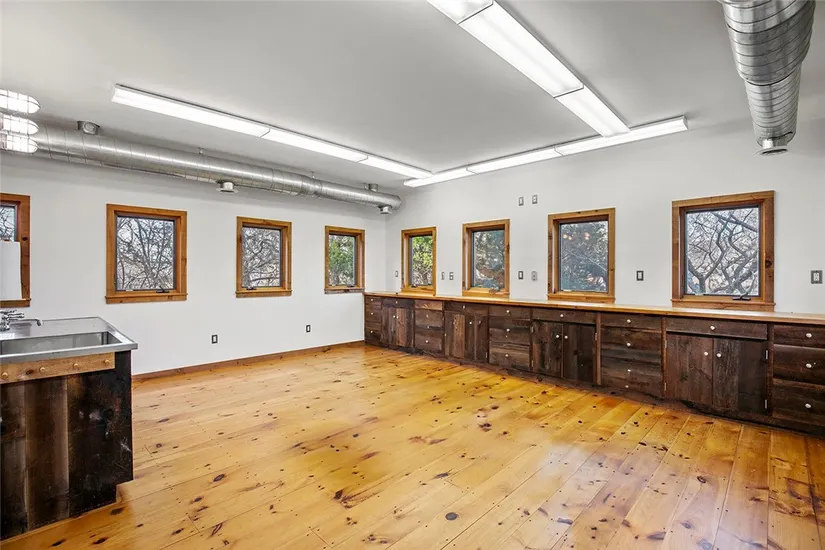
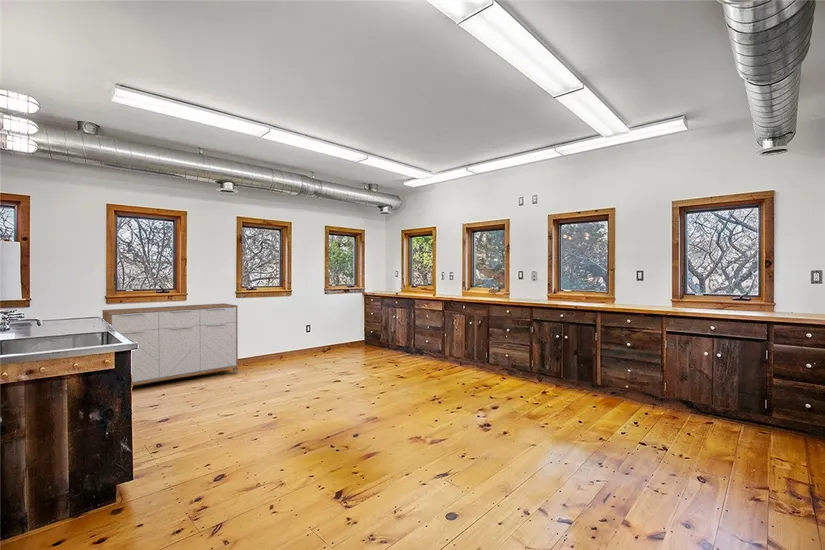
+ sideboard (174, 343)
